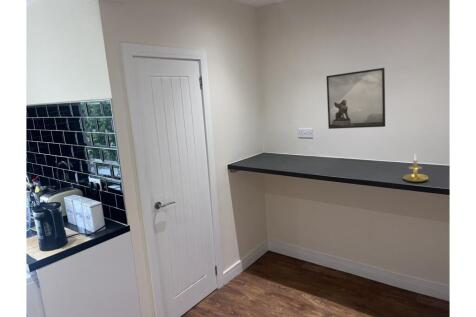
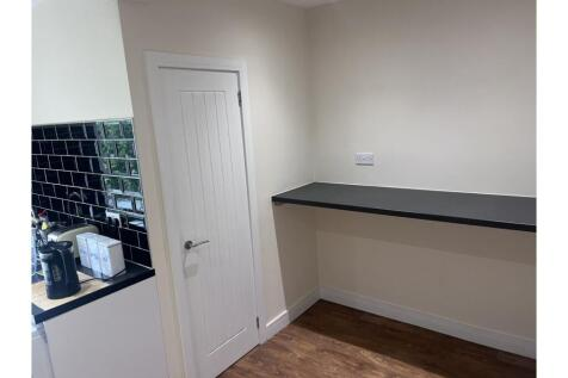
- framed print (354, 100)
- candle holder (415, 166)
